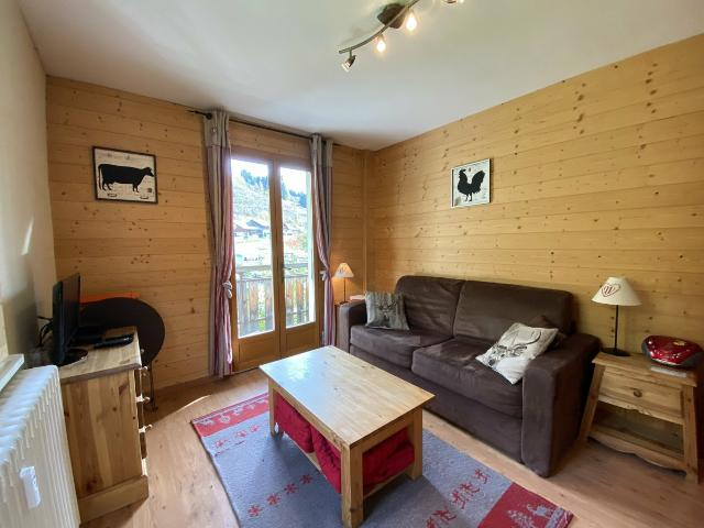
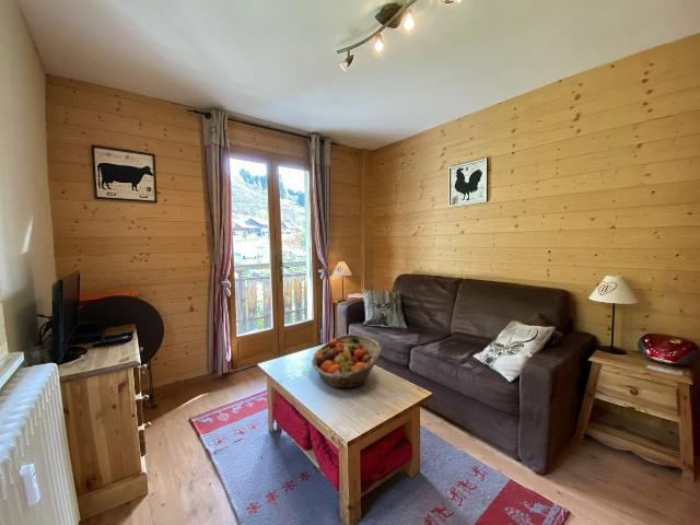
+ fruit basket (346, 359)
